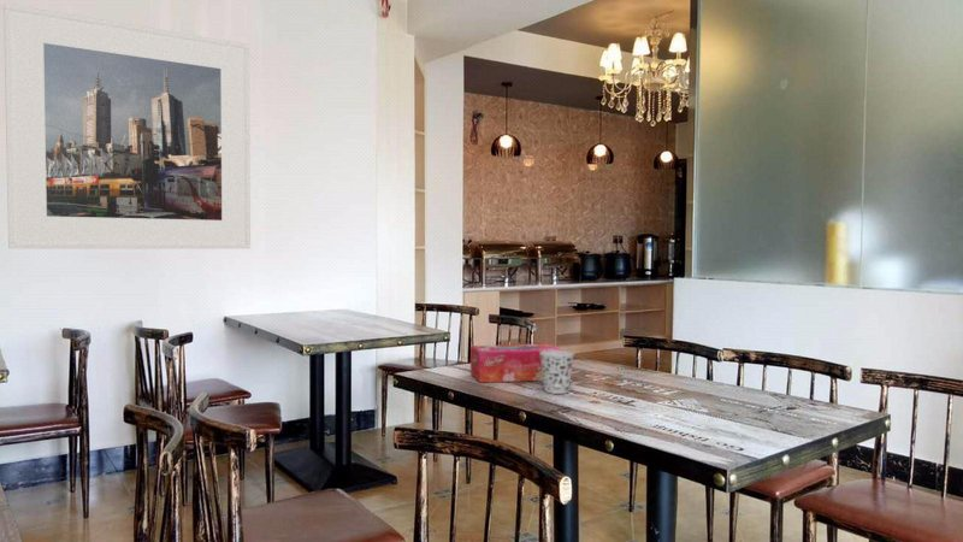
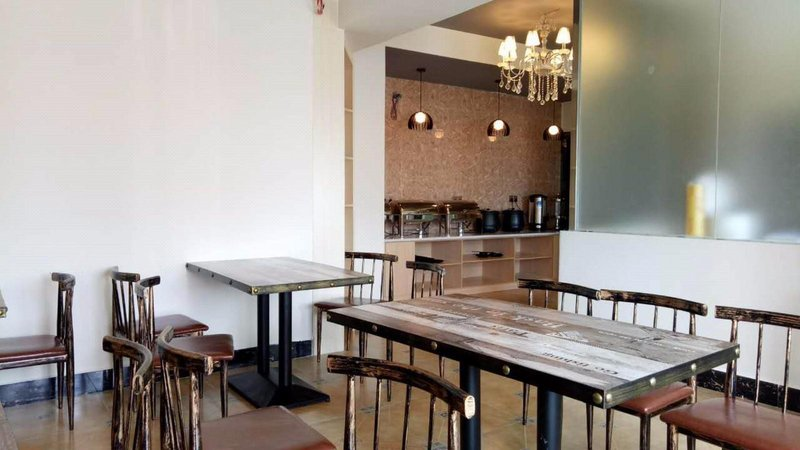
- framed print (138, 137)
- cup (556, 372)
- tissue box (515, 361)
